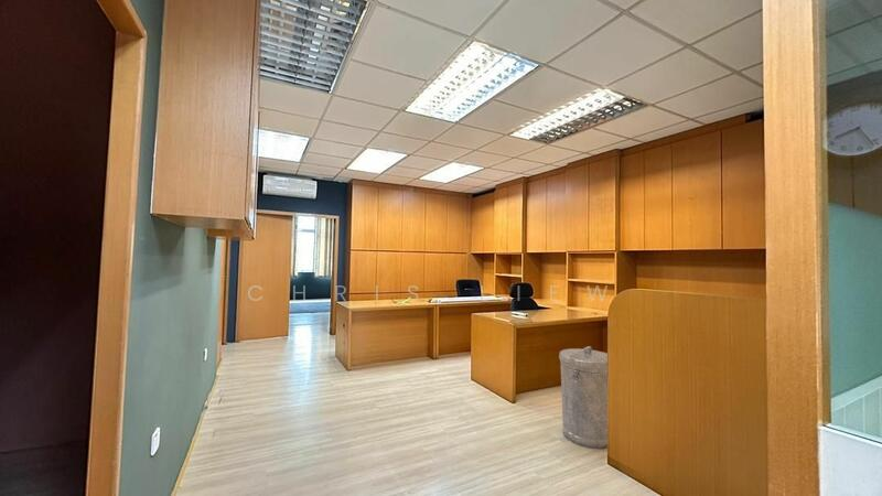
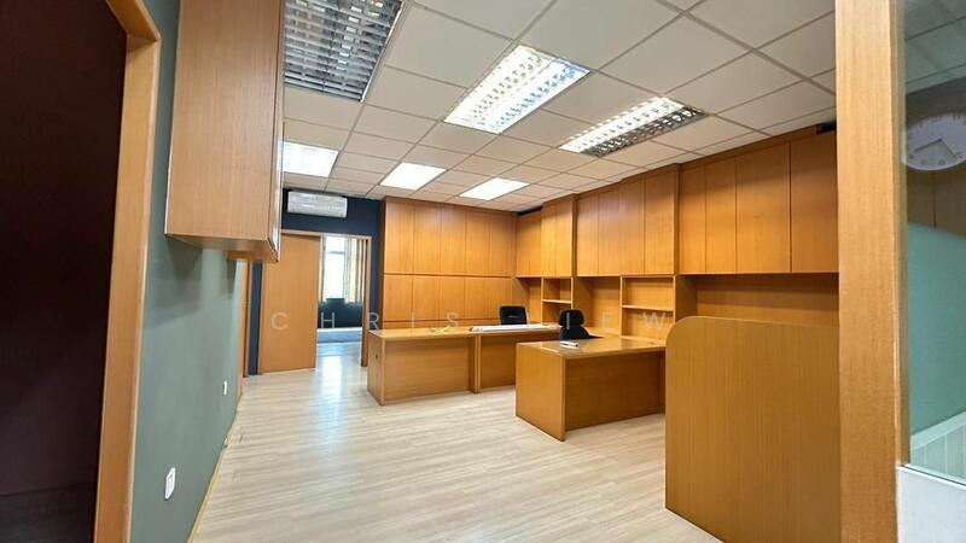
- trash can (587, 391)
